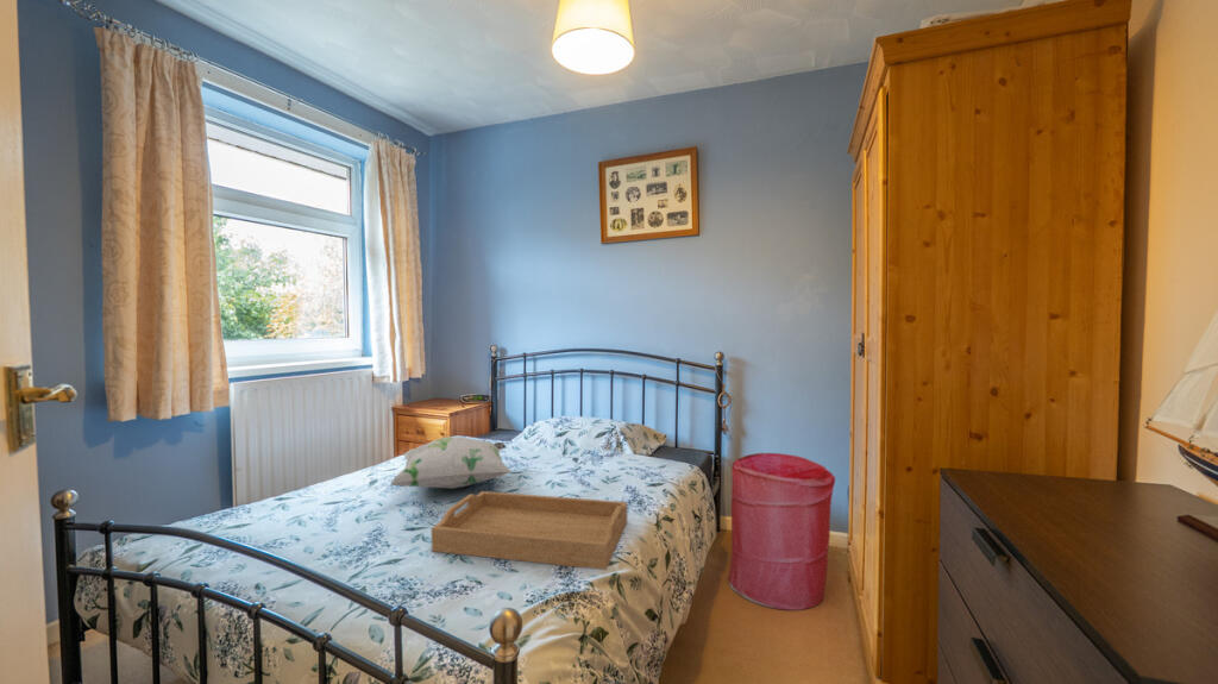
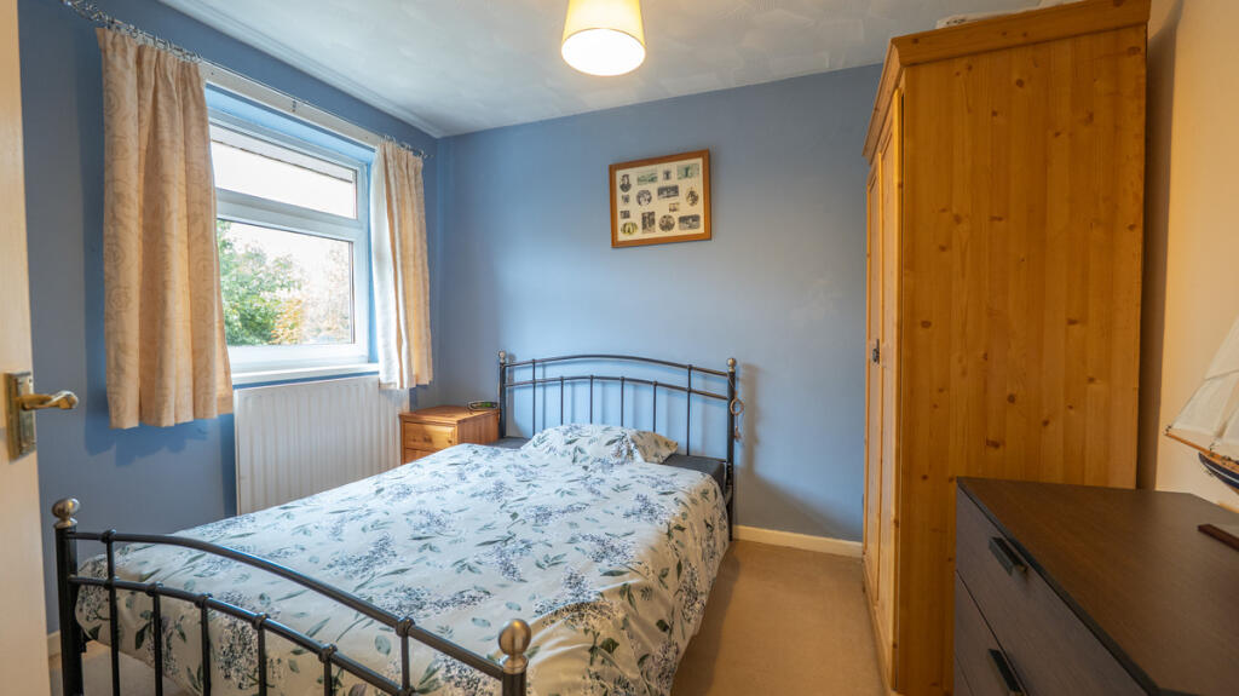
- serving tray (535, 521)
- decorative pillow (456, 460)
- laundry hamper (779, 523)
